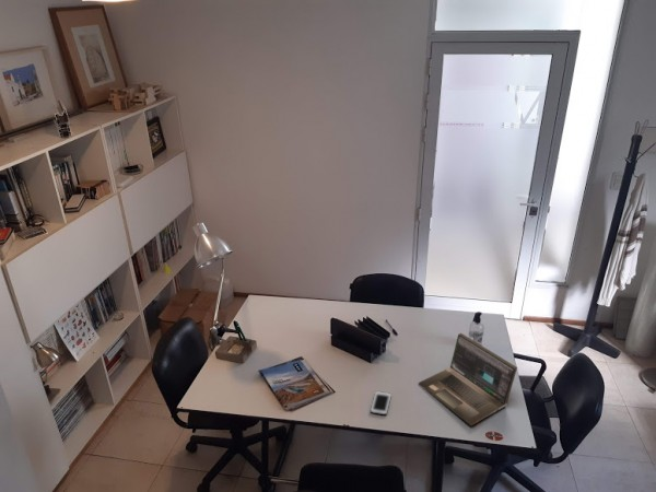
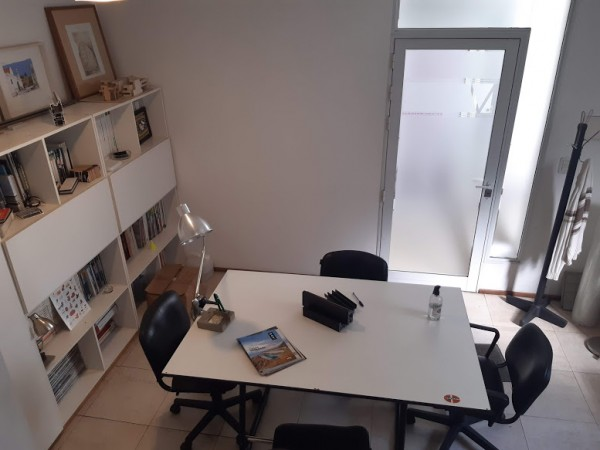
- laptop (465, 376)
- cell phone (380, 402)
